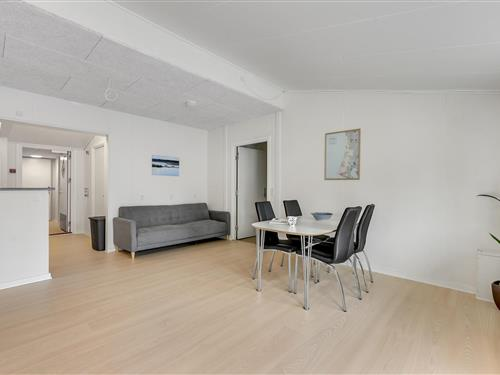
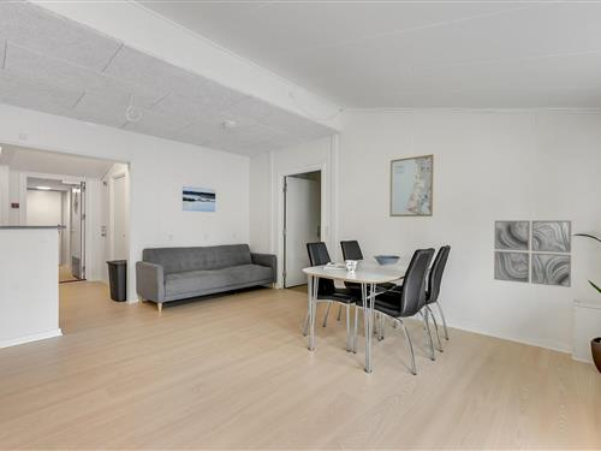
+ wall art (529, 250)
